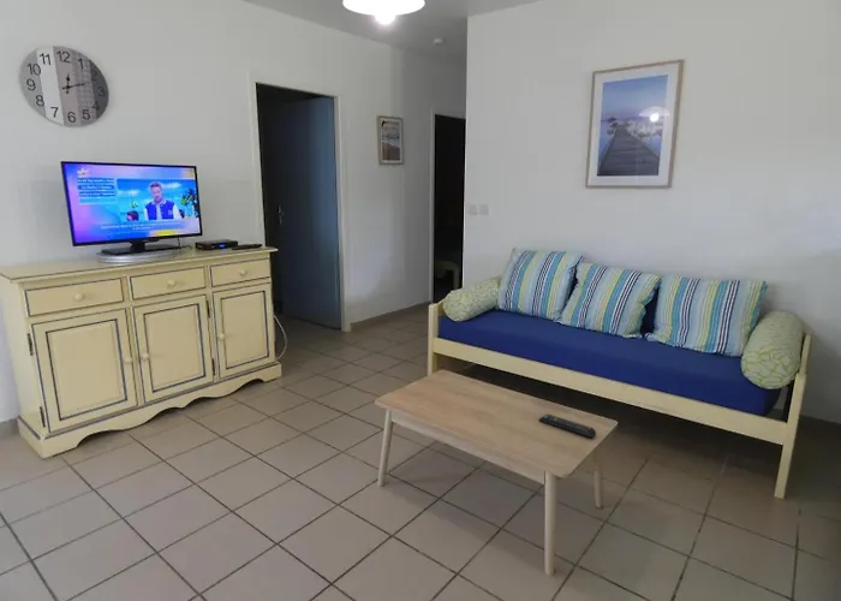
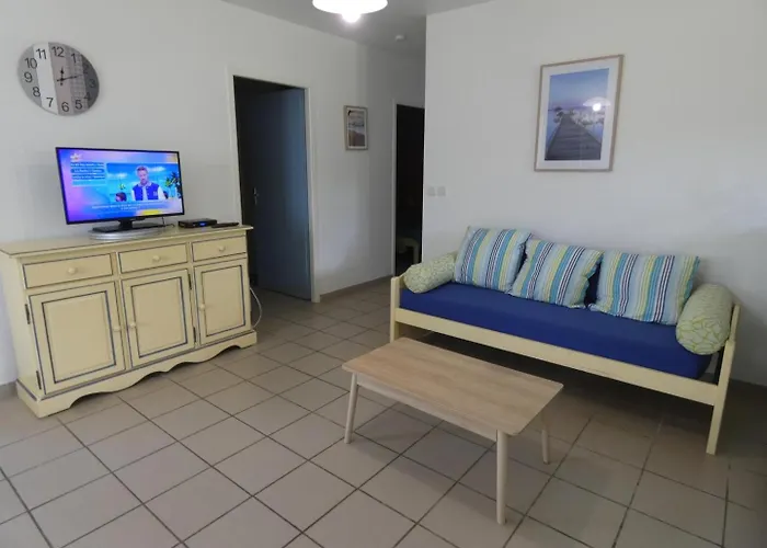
- remote control (566, 424)
